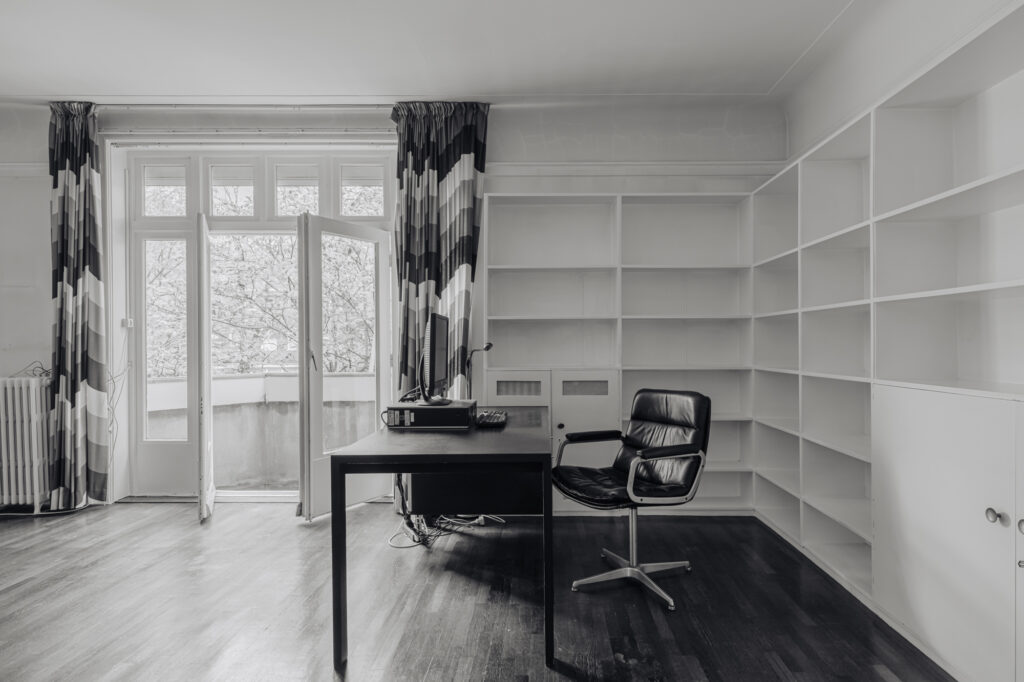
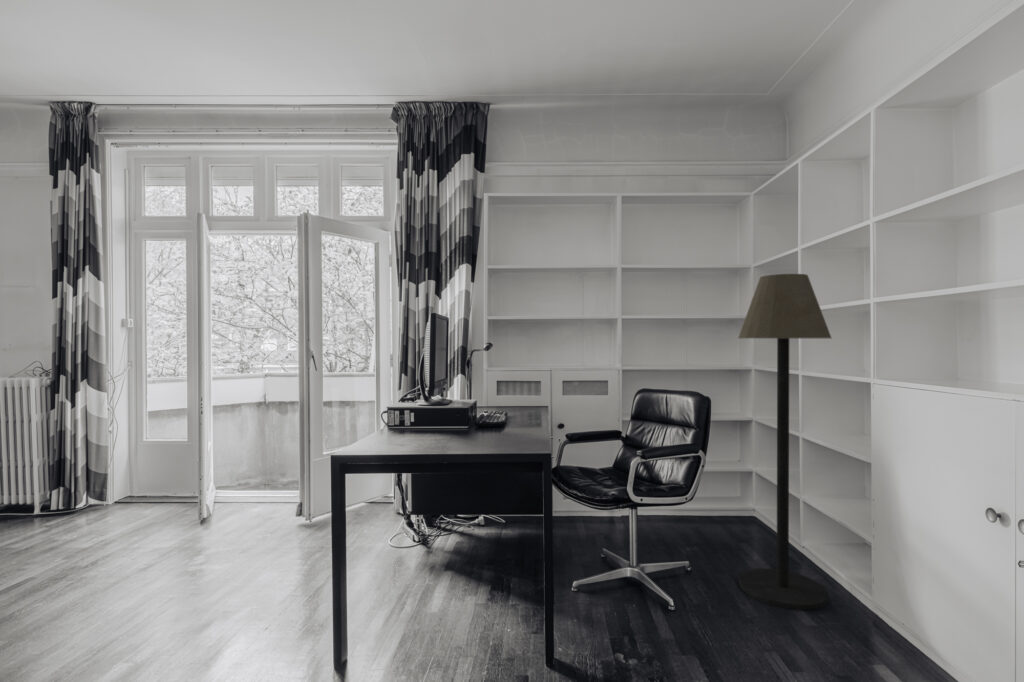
+ floor lamp (783, 433)
